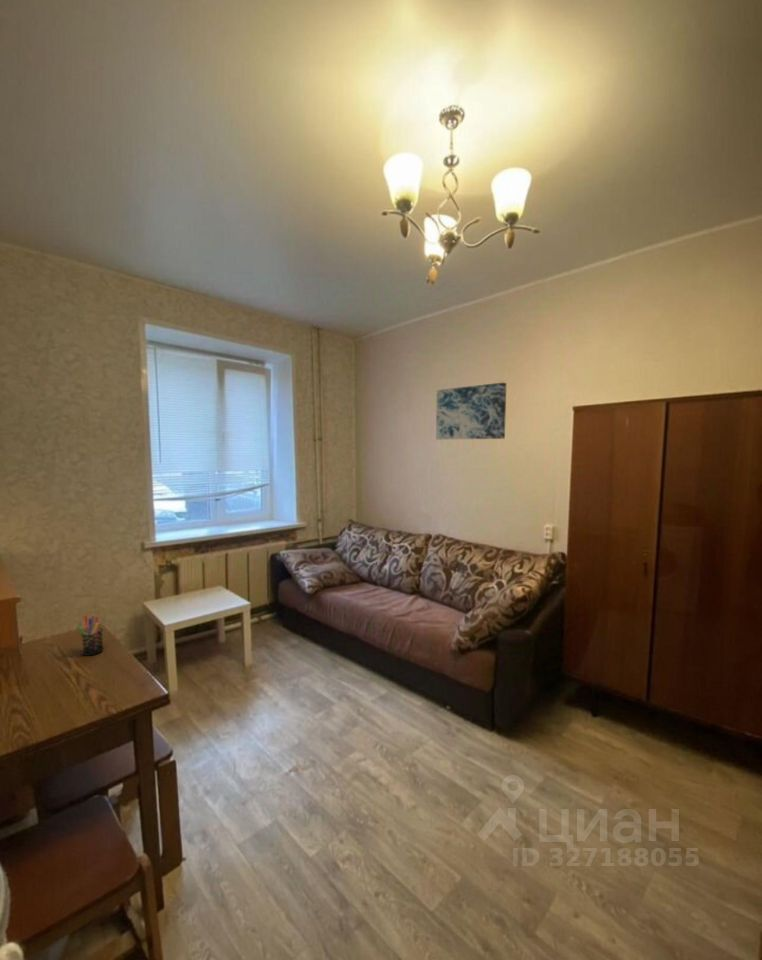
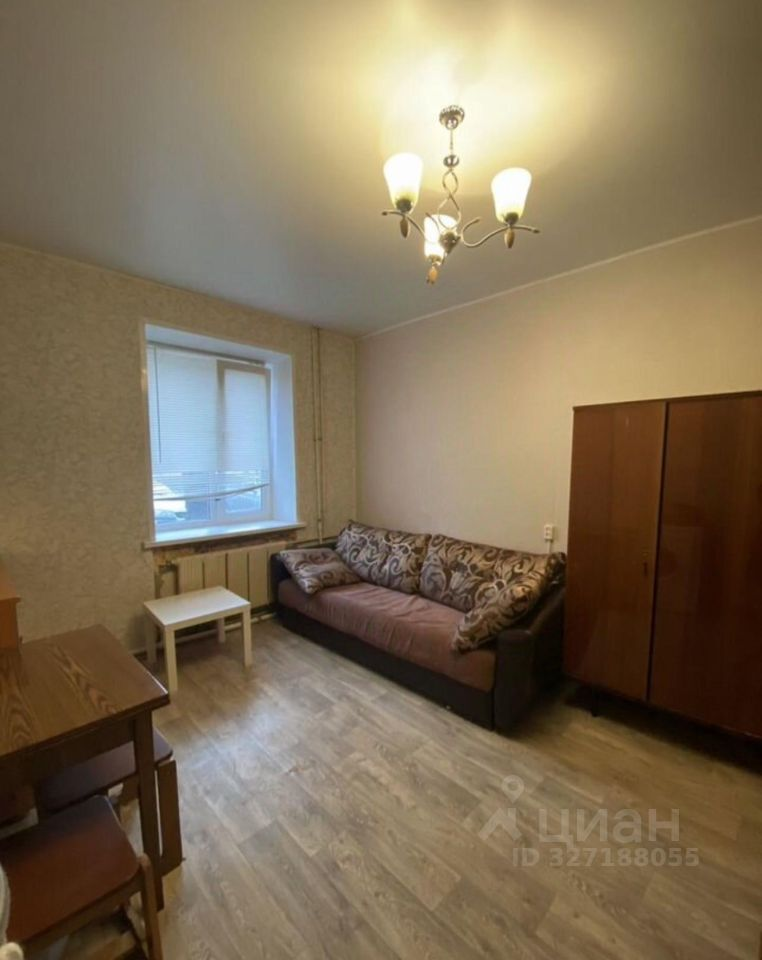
- wall art (468, 413)
- pen holder (89, 634)
